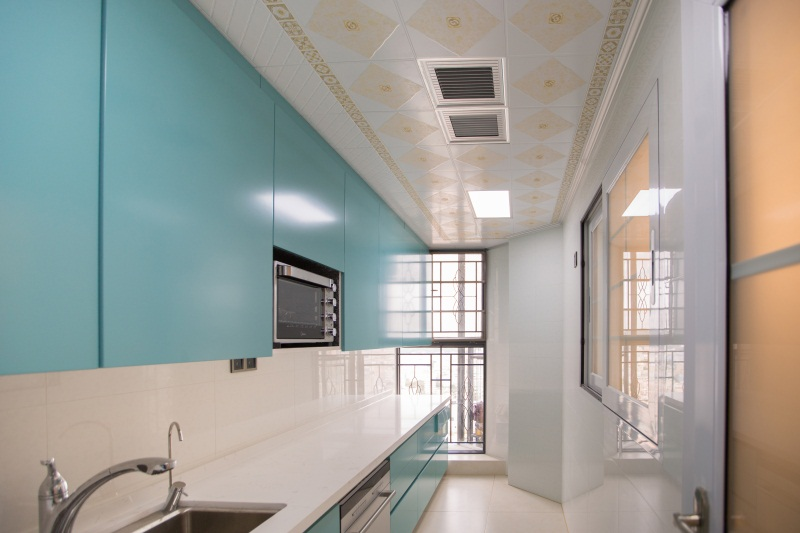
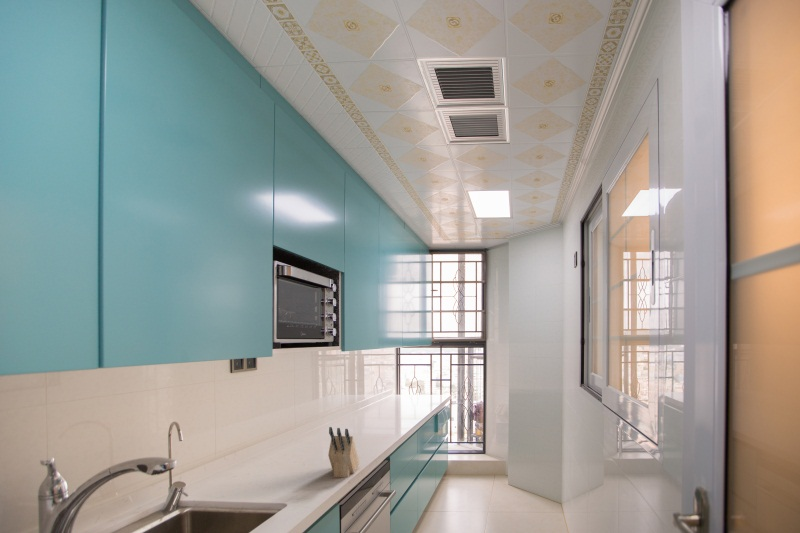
+ knife block (343, 447)
